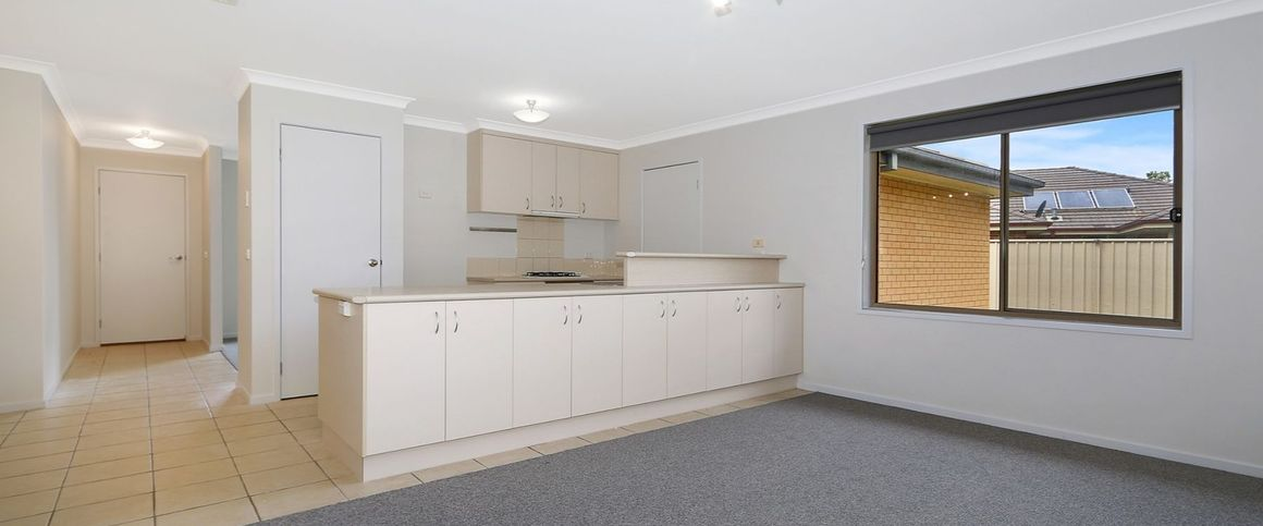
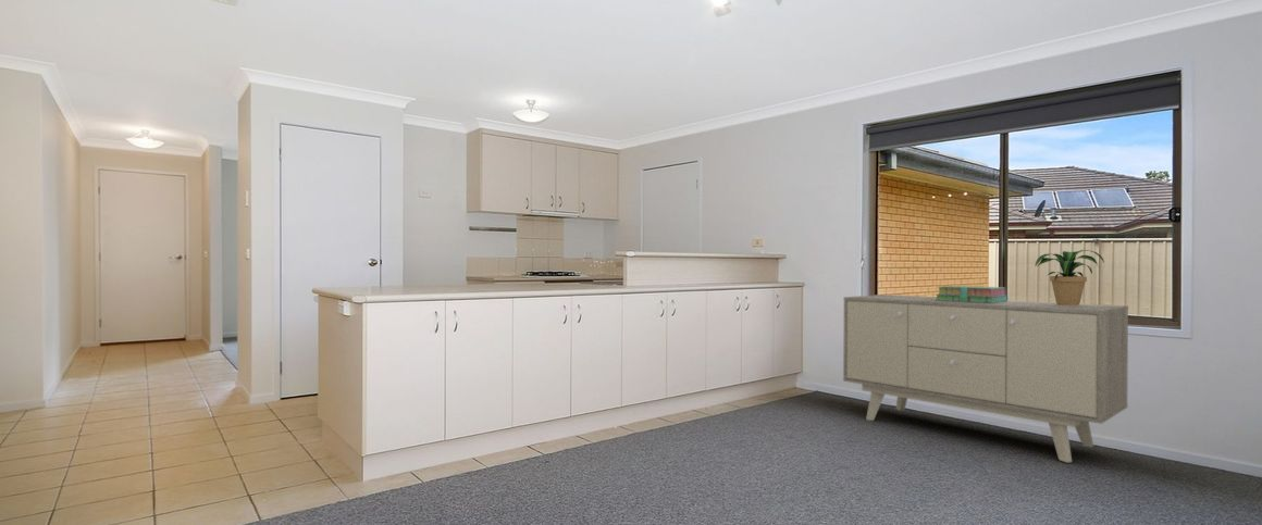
+ potted plant (1068, 277)
+ sideboard (970, 366)
+ stack of books (970, 293)
